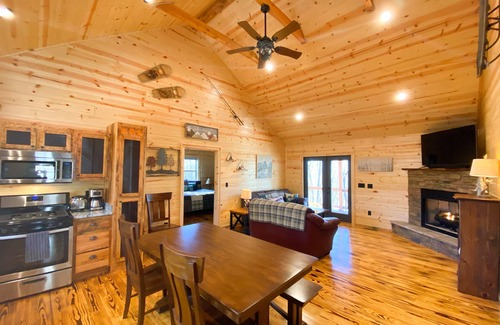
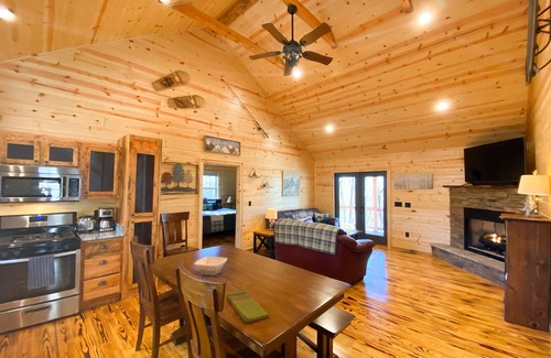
+ dish towel (246, 304)
+ bowl (210, 267)
